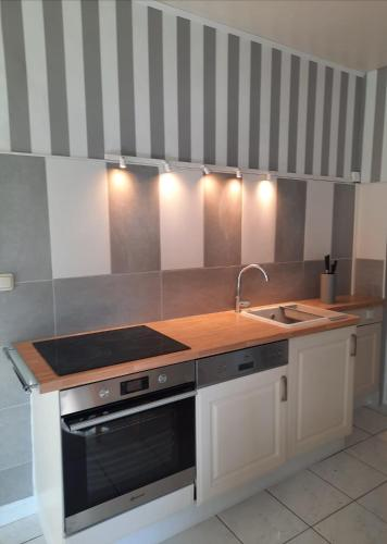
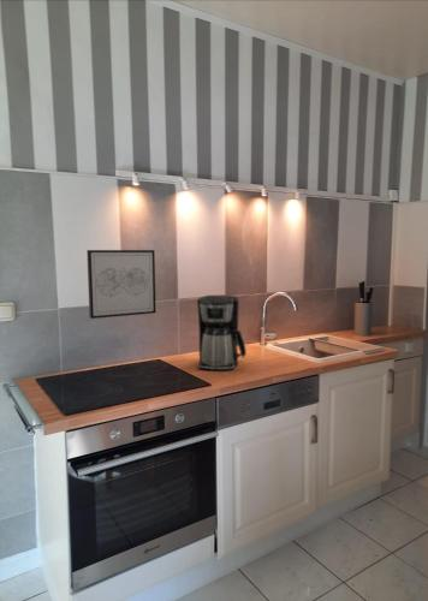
+ wall art (123, 282)
+ coffee maker (224, 329)
